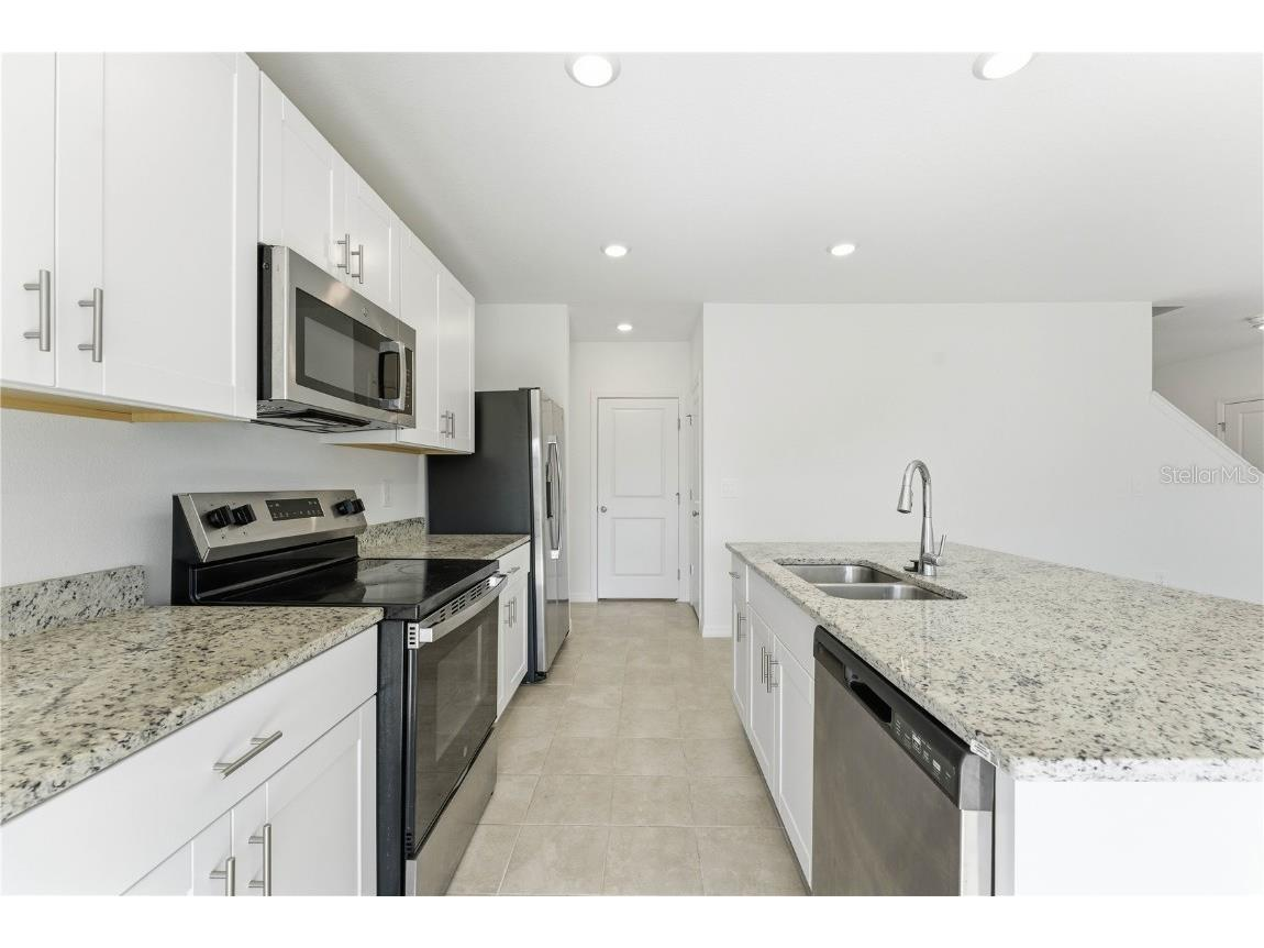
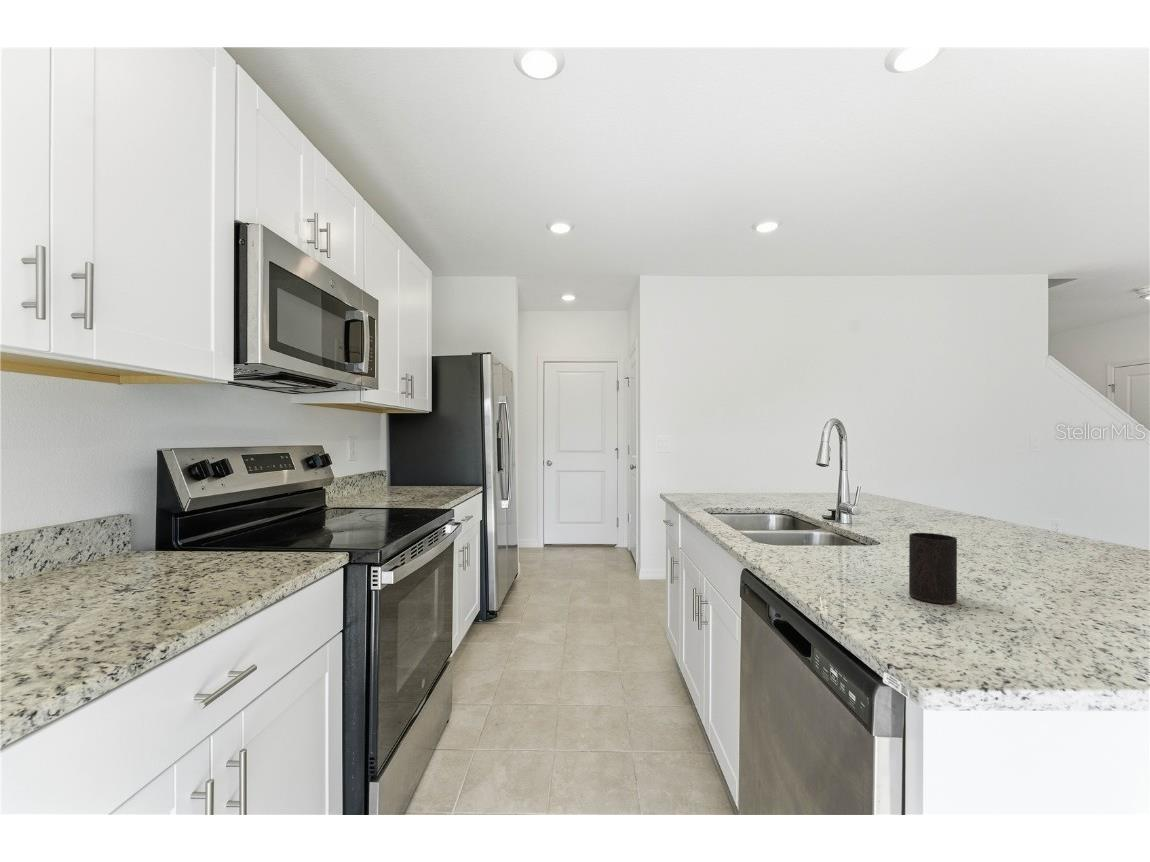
+ cup (932, 566)
